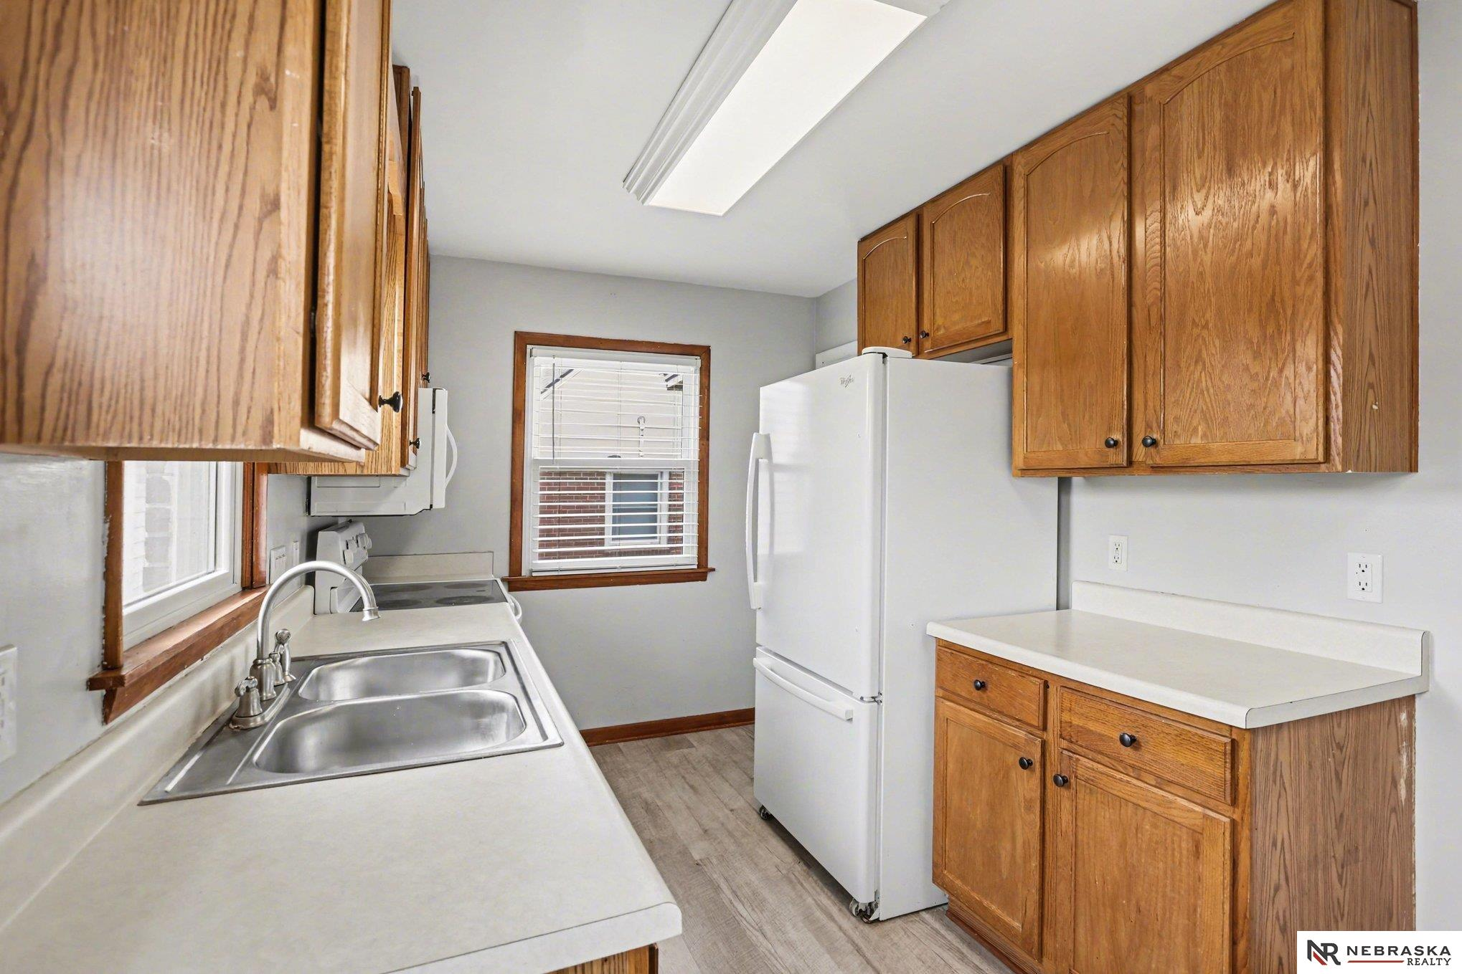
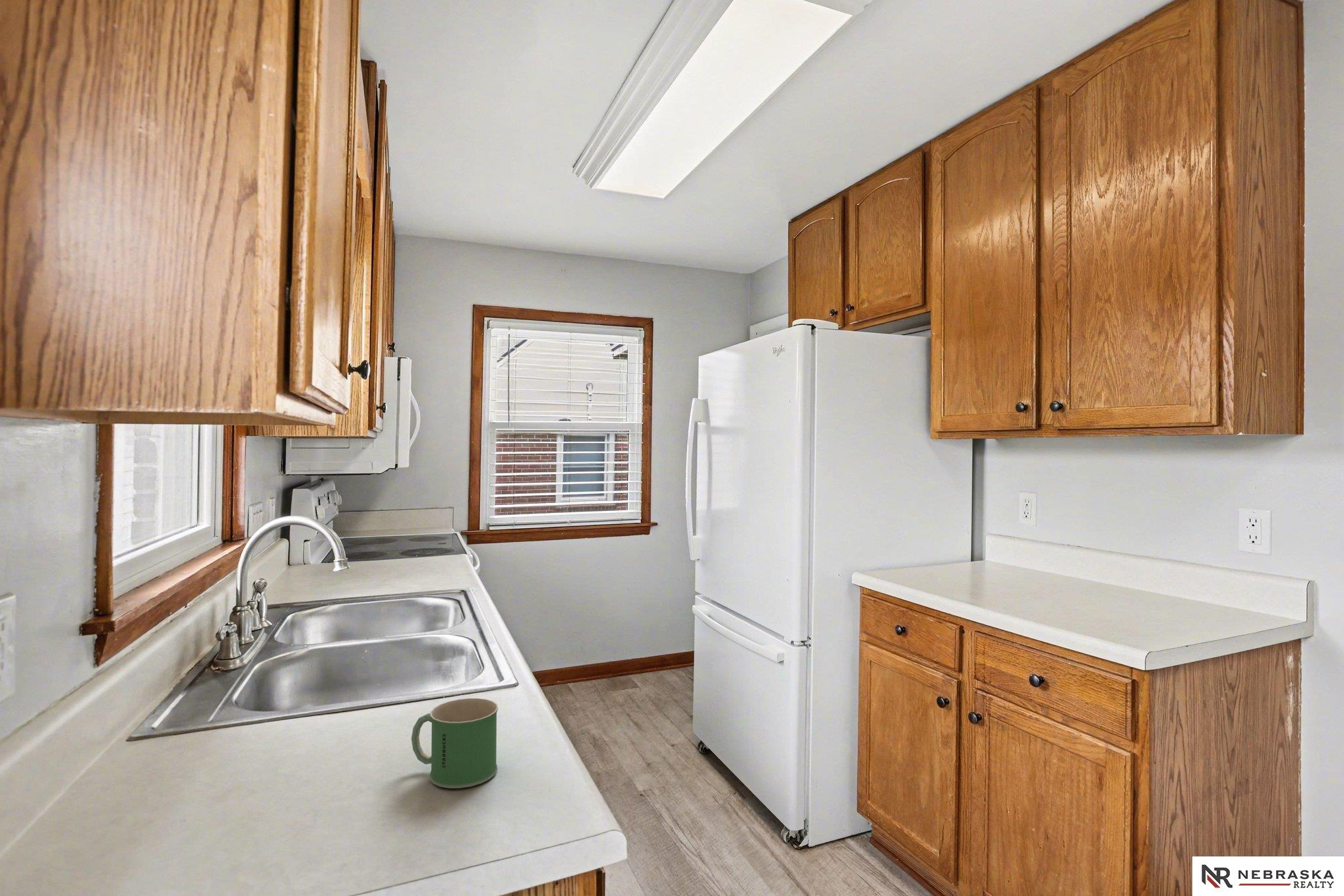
+ mug (453, 740)
